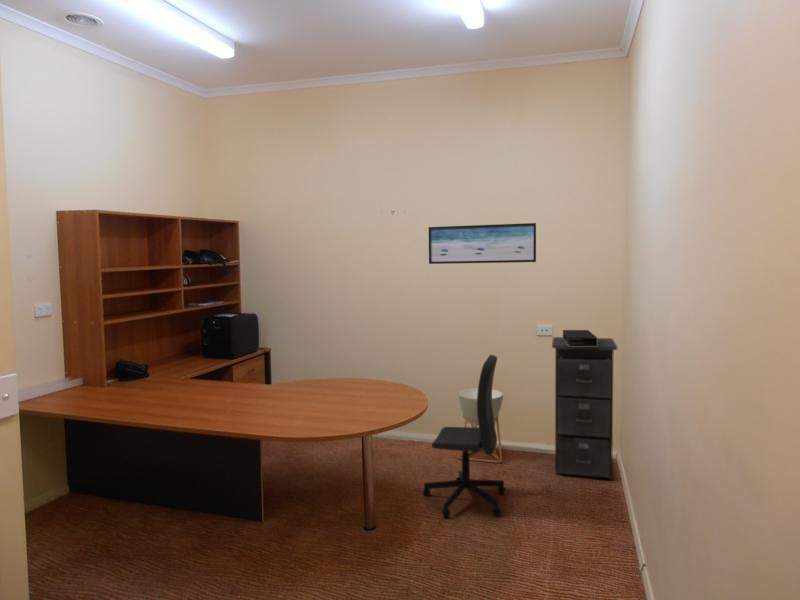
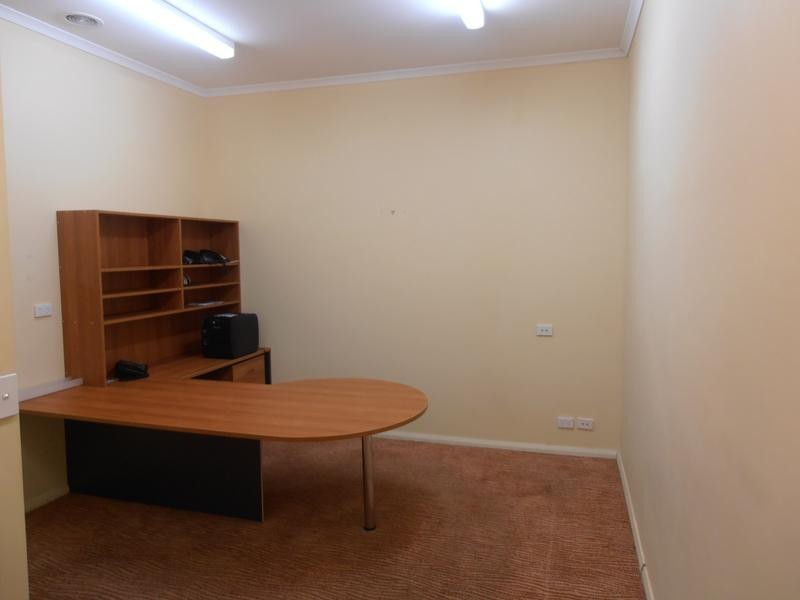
- planter (478, 424)
- rifle magazine (579, 337)
- office chair (467, 429)
- wall art (481, 244)
- filing cabinet (582, 406)
